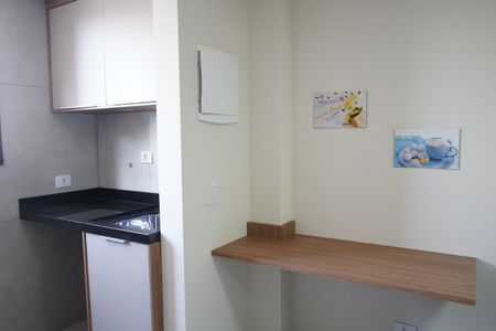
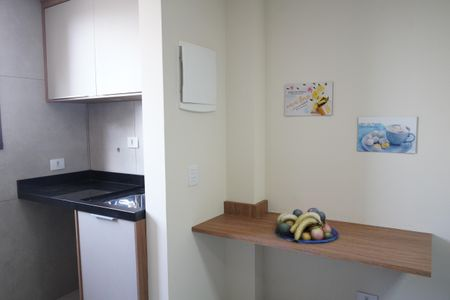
+ fruit bowl (306, 221)
